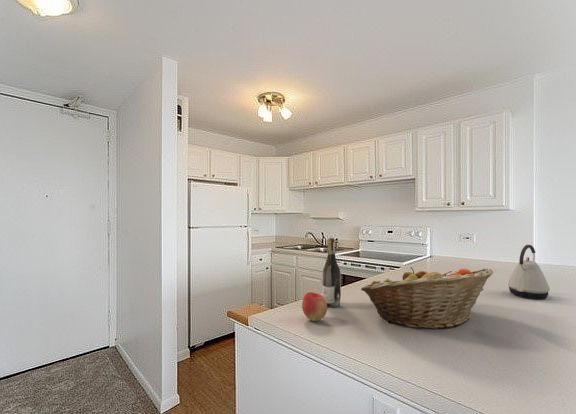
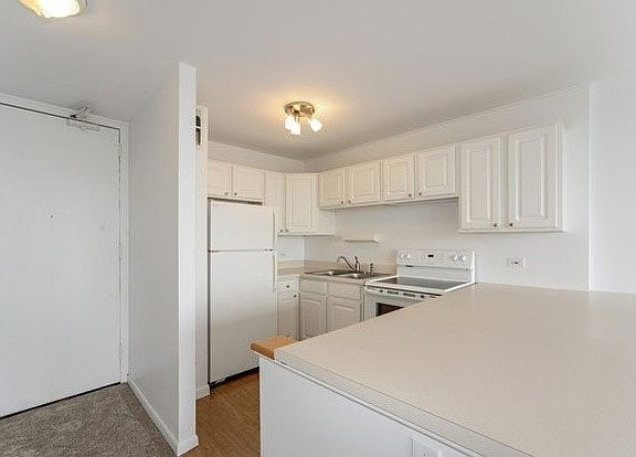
- apple (314, 306)
- kettle (528, 269)
- fruit basket (425, 290)
- wine bottle (331, 271)
